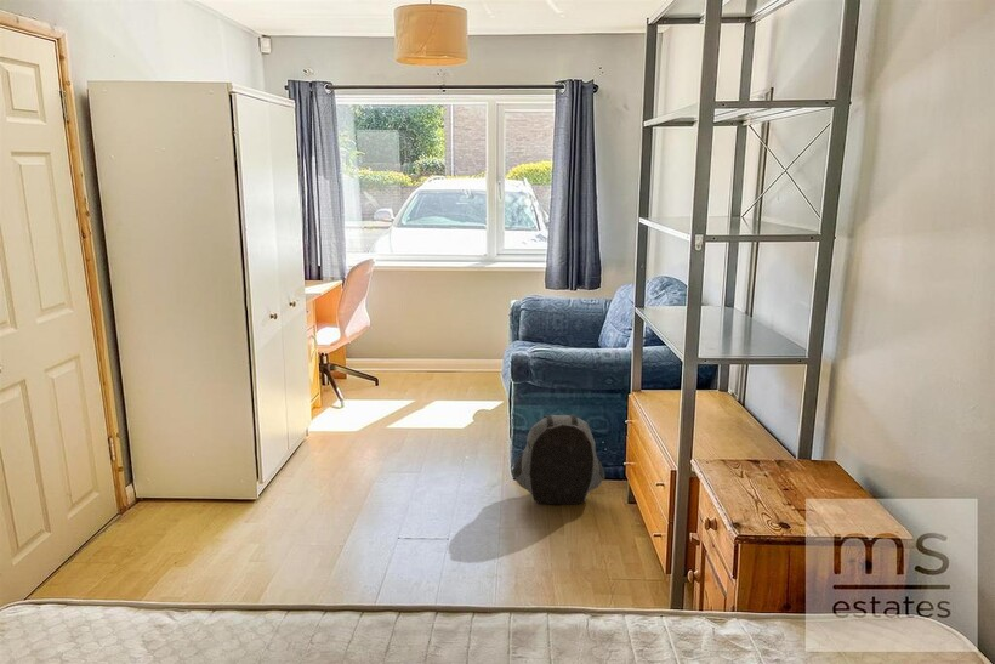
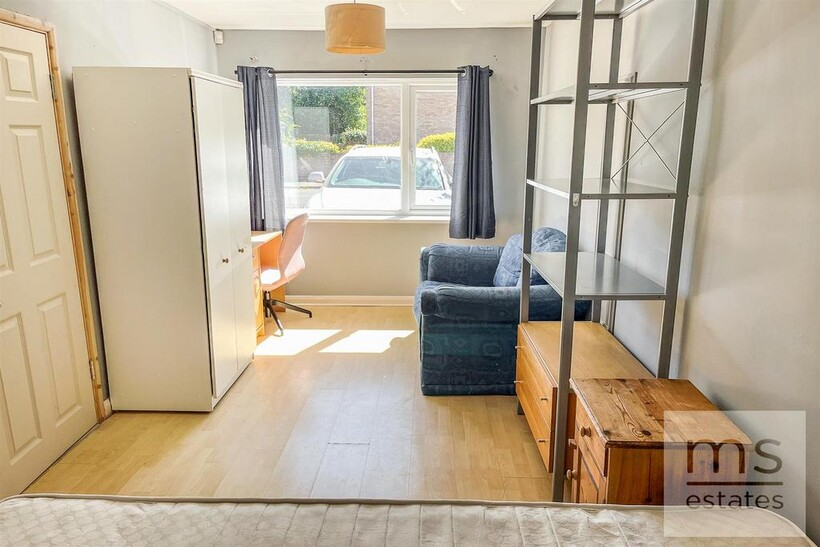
- backpack (559, 455)
